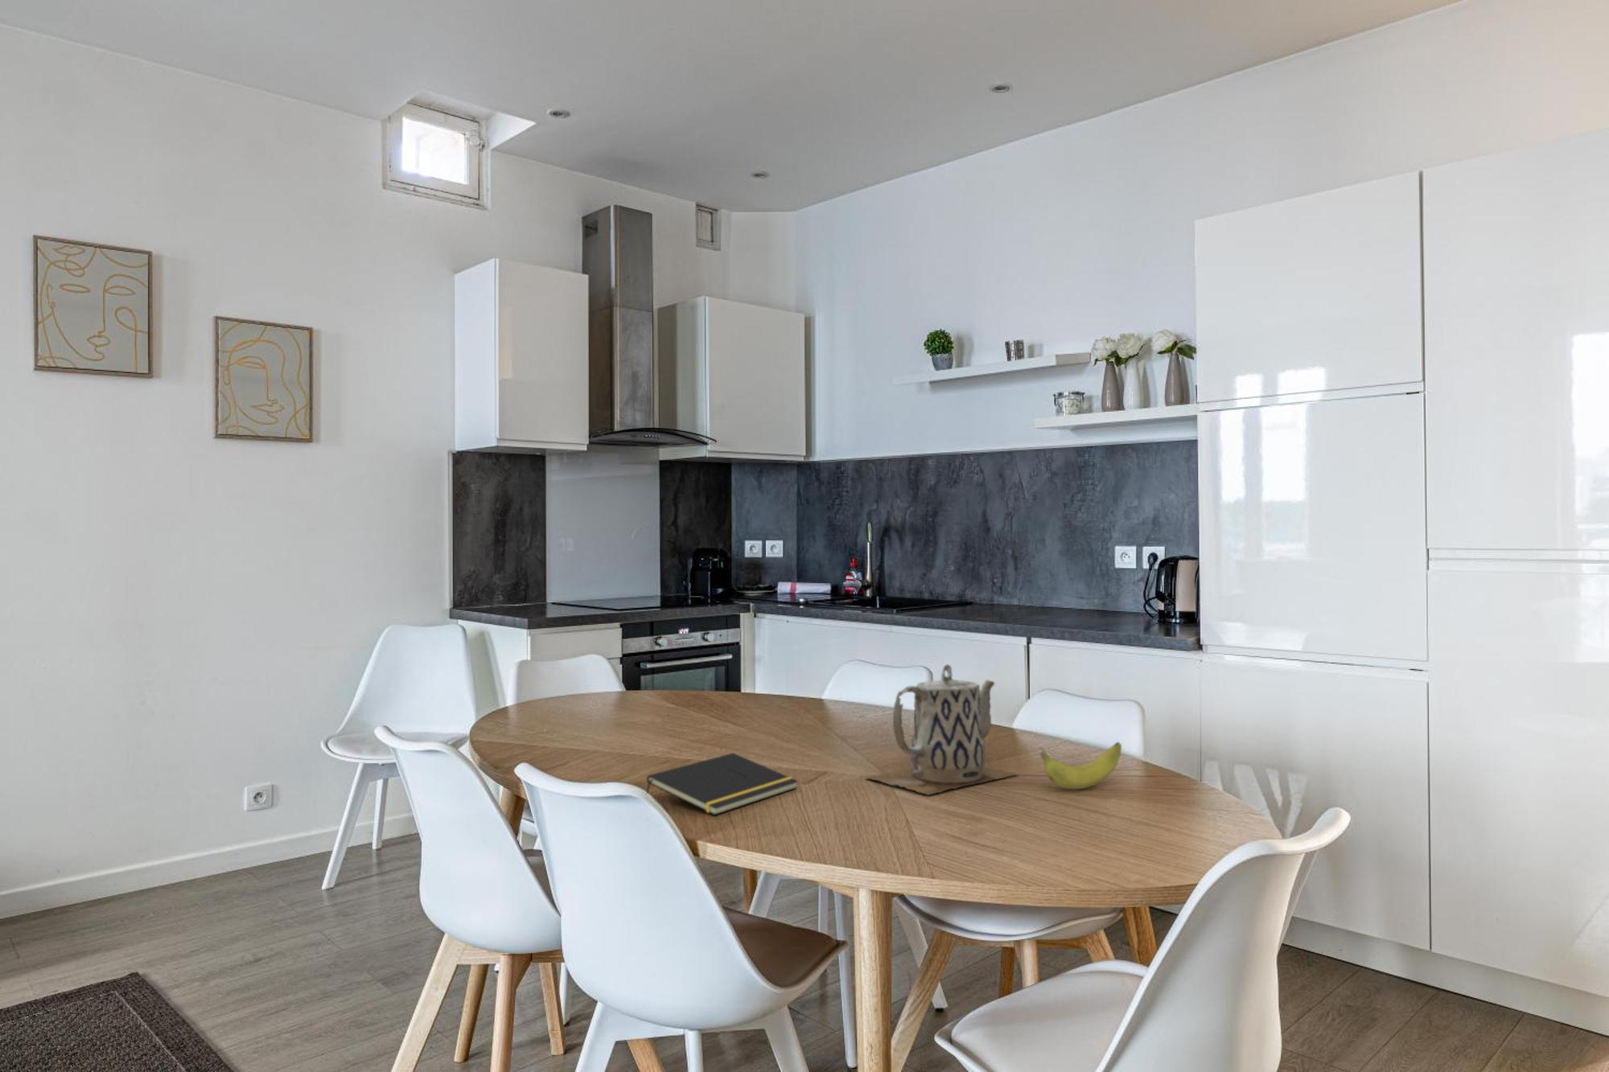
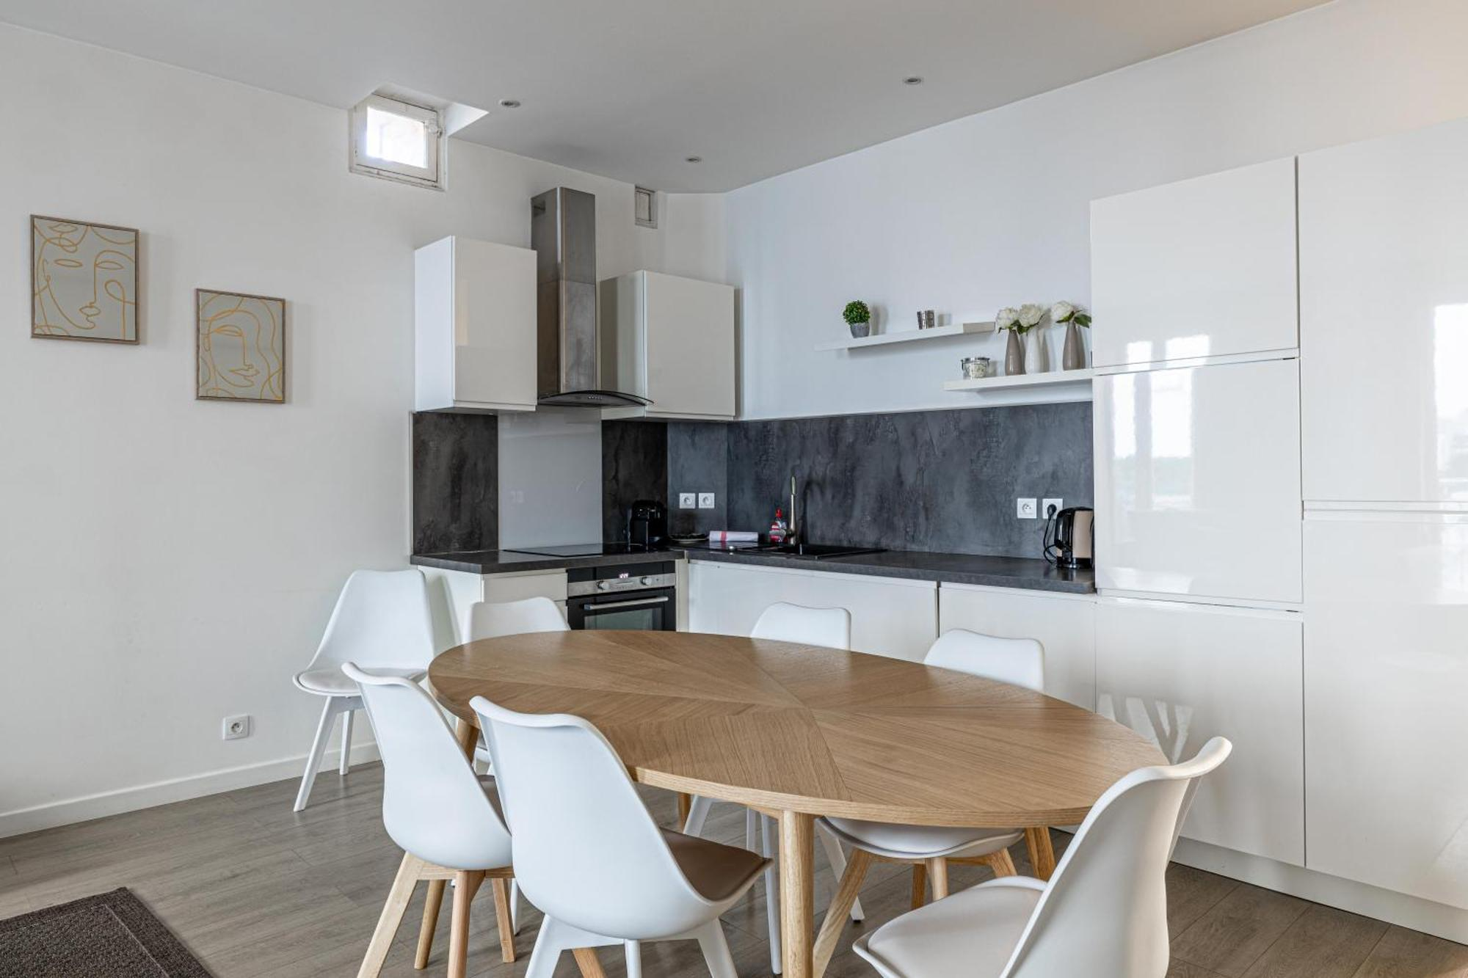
- teapot (941, 720)
- banana (1081, 767)
- notepad (724, 781)
